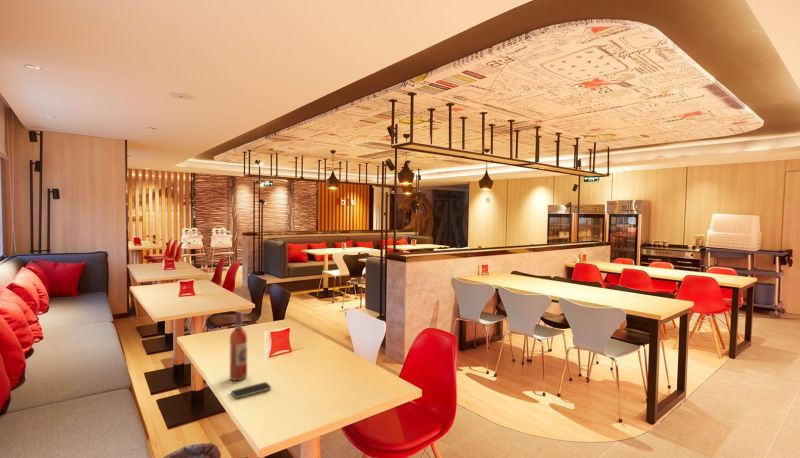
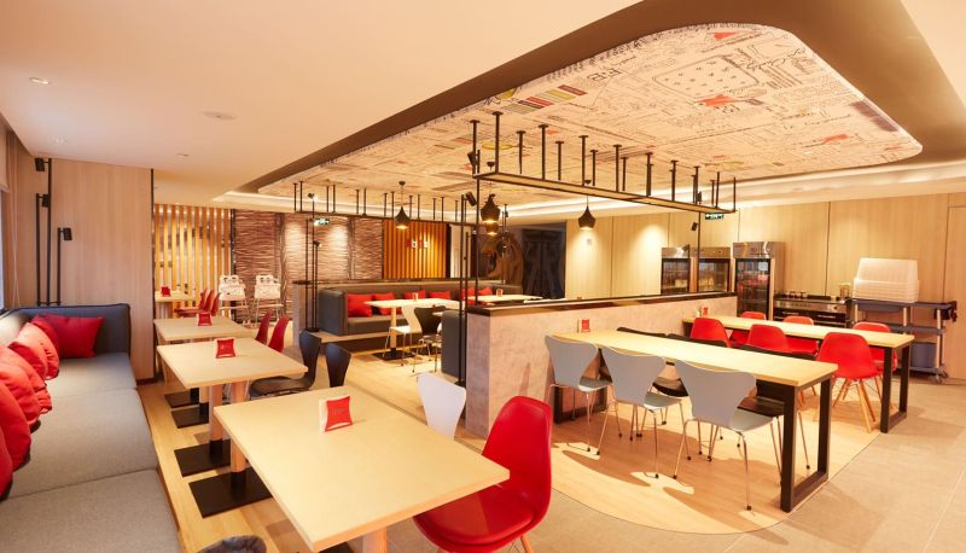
- smartphone (251, 389)
- wine bottle (238, 345)
